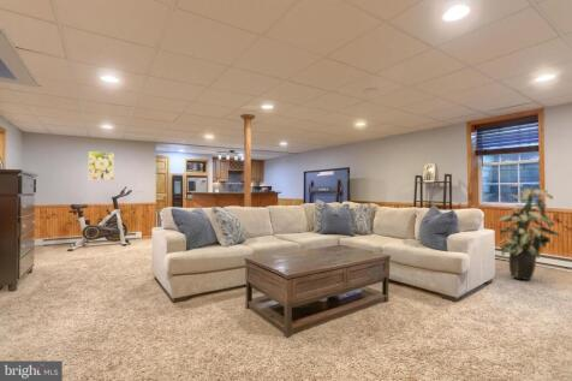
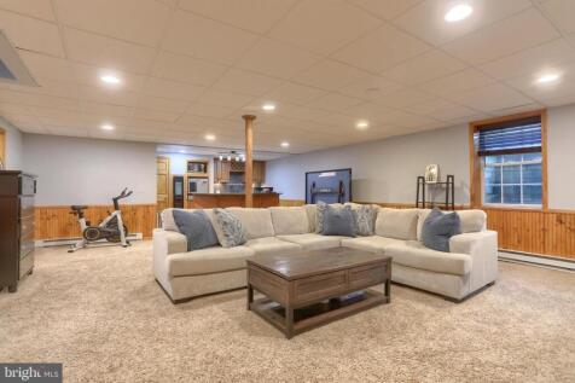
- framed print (101, 166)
- indoor plant (523, 231)
